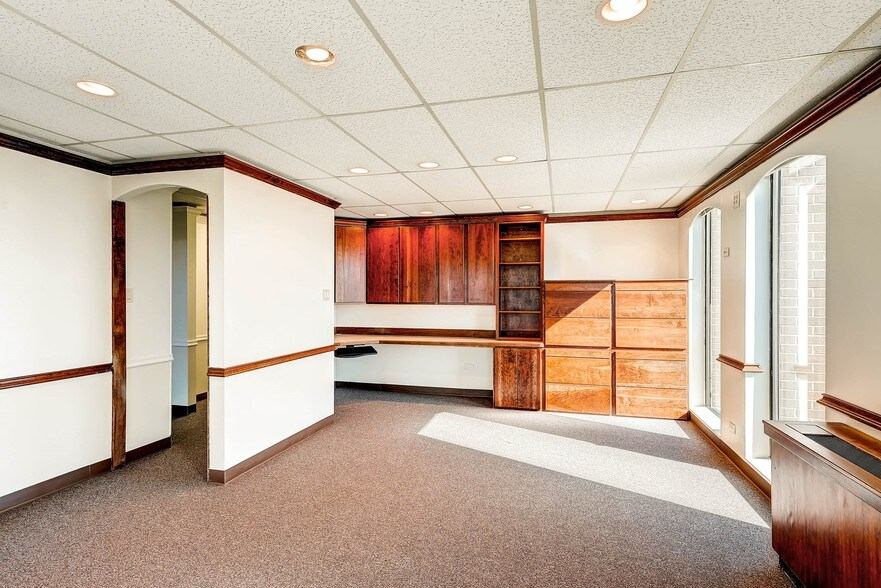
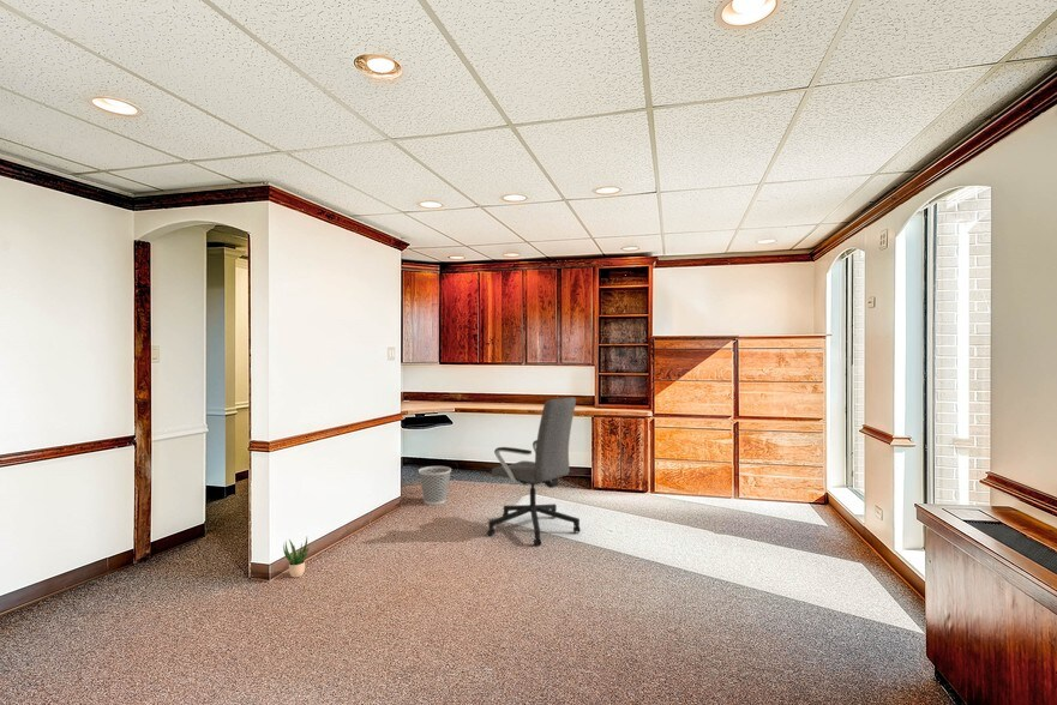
+ potted plant (295, 555)
+ office chair (533, 463)
+ wastebasket (434, 486)
